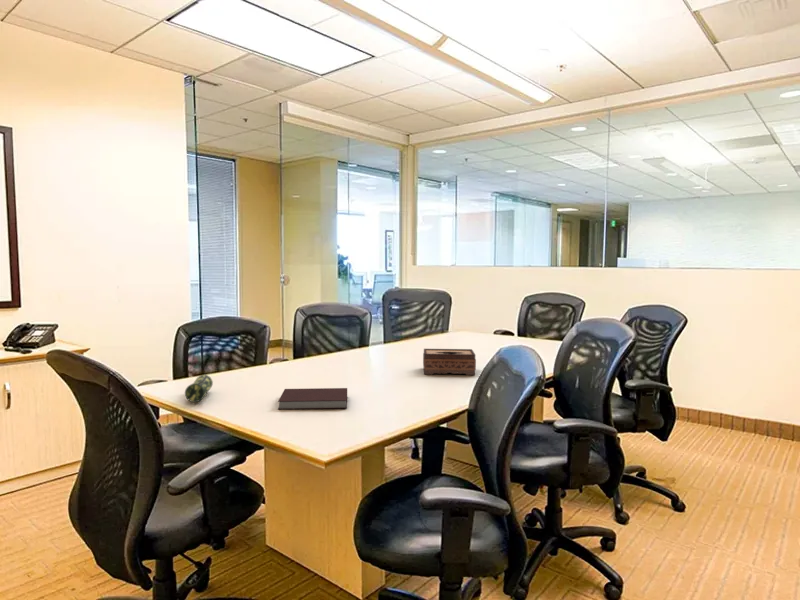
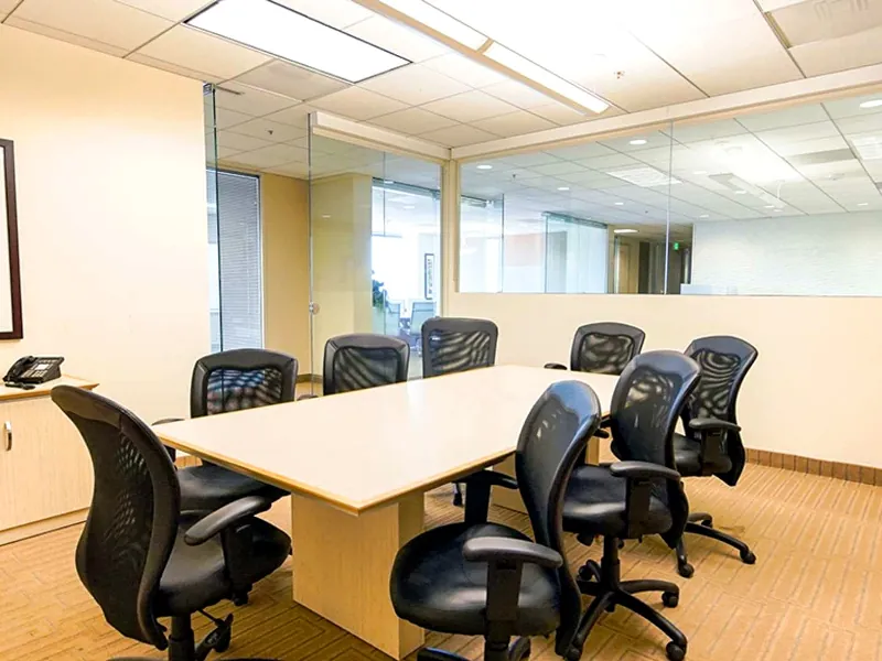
- pencil case (199, 387)
- notebook (314, 398)
- tissue box (448, 361)
